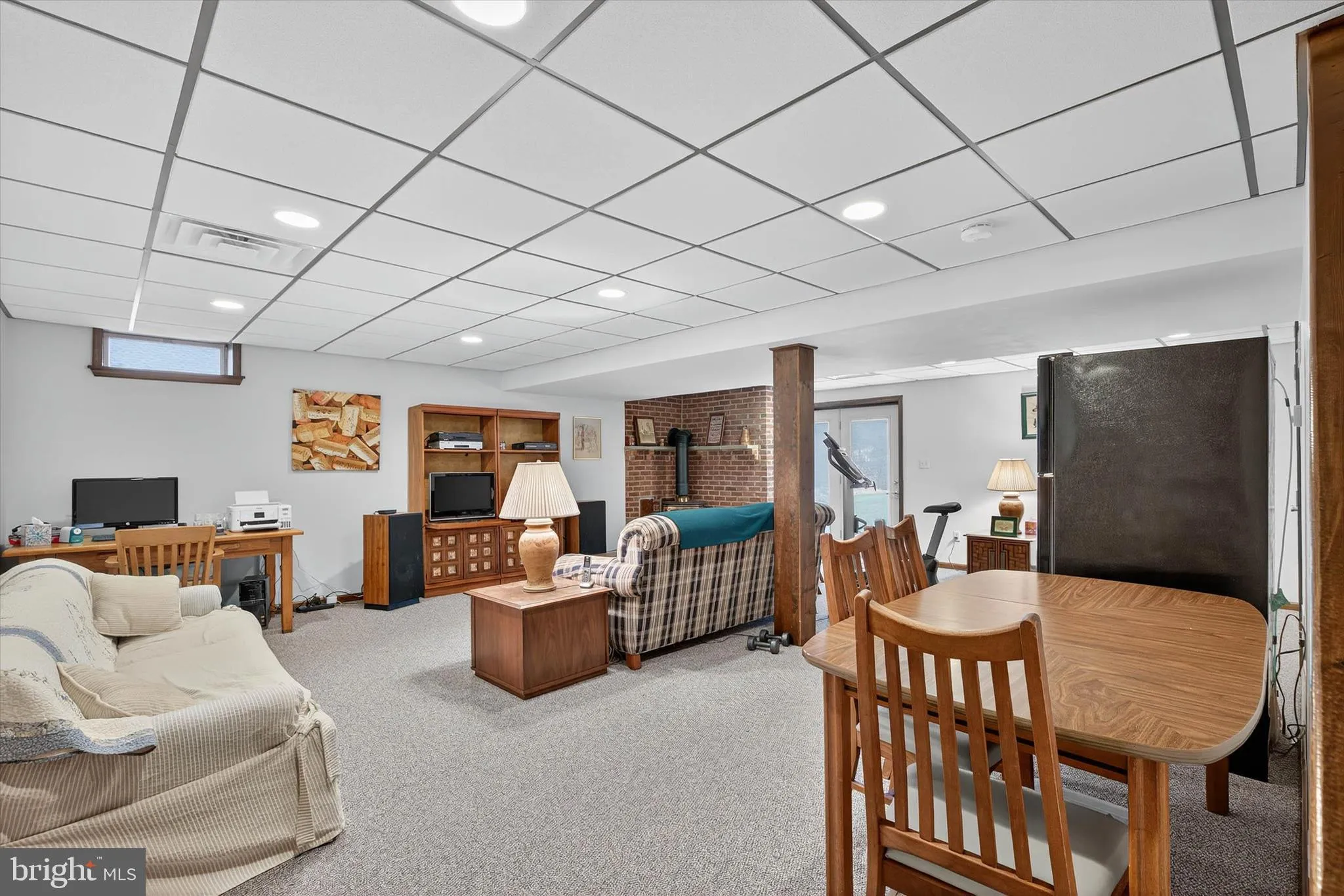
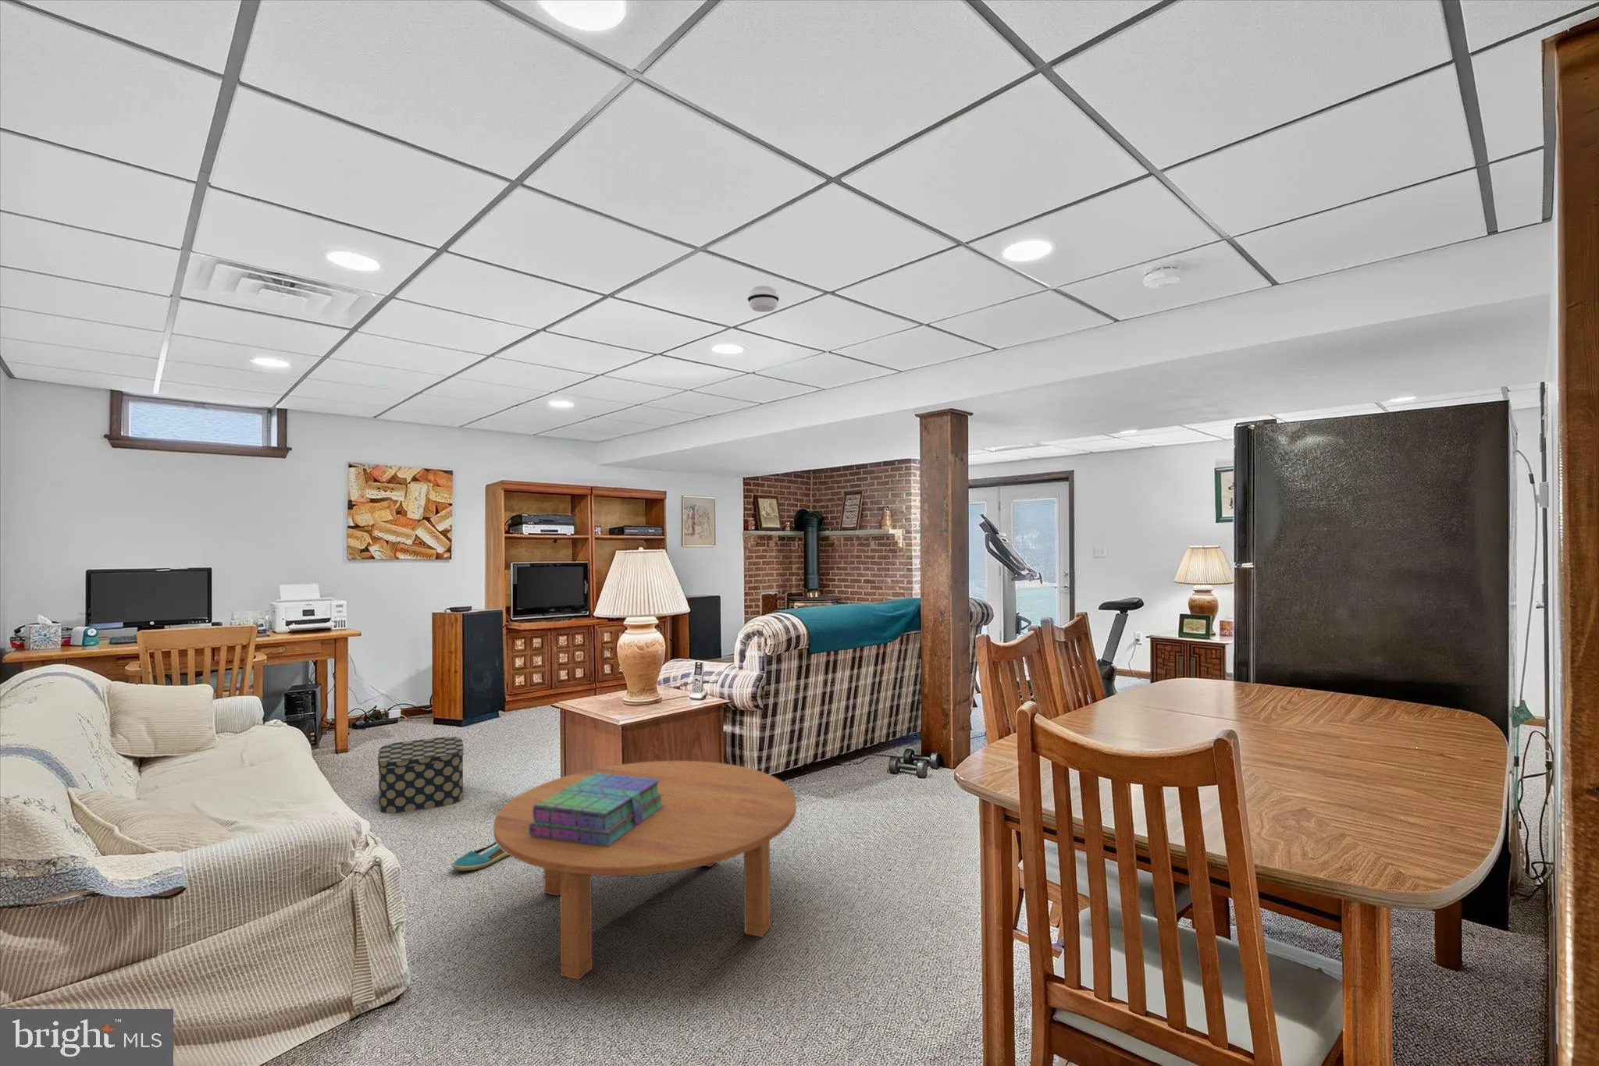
+ stack of books (600, 804)
+ smoke detector (763, 299)
+ storage box (421, 773)
+ coffee table (651, 857)
+ shoe (488, 852)
